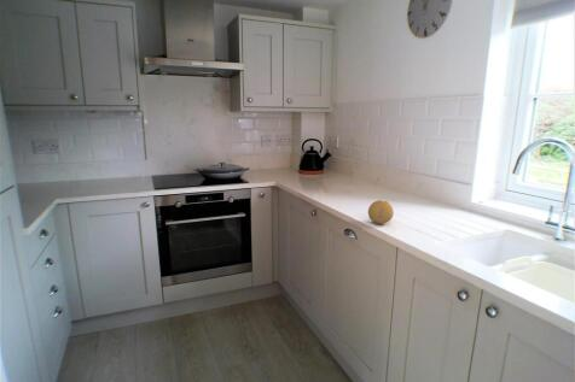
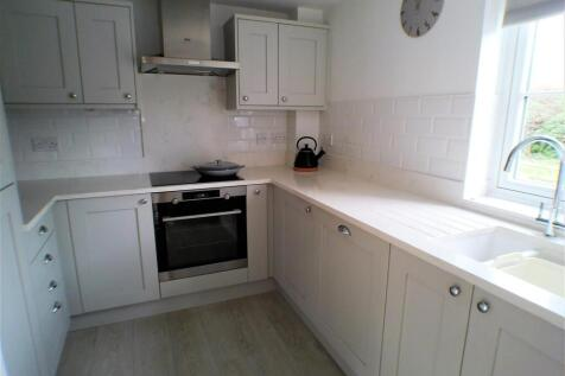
- fruit (381, 211)
